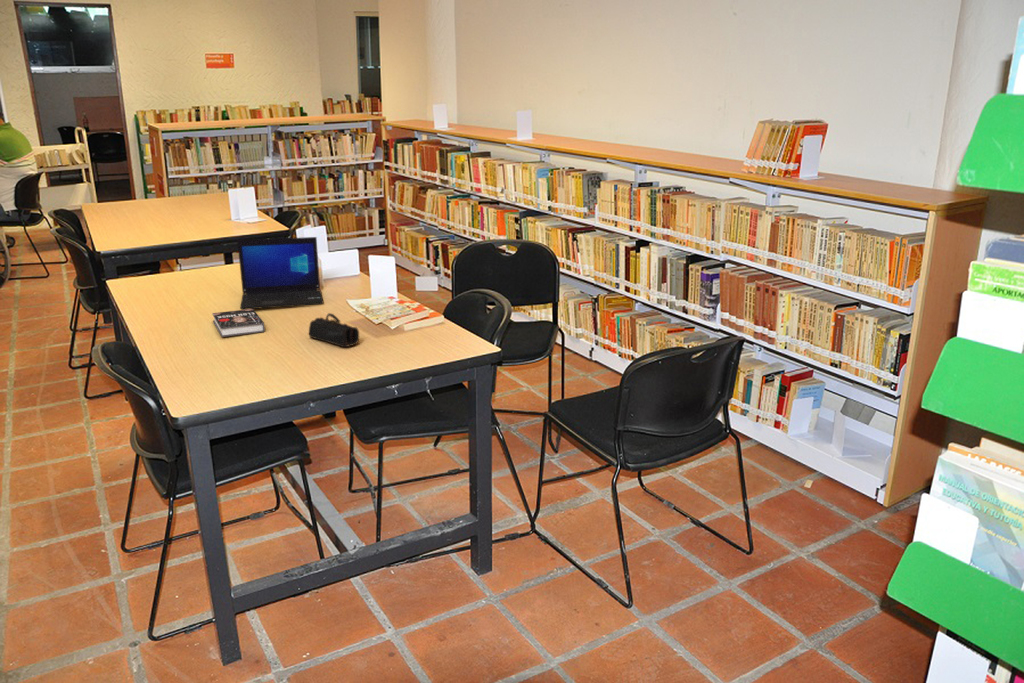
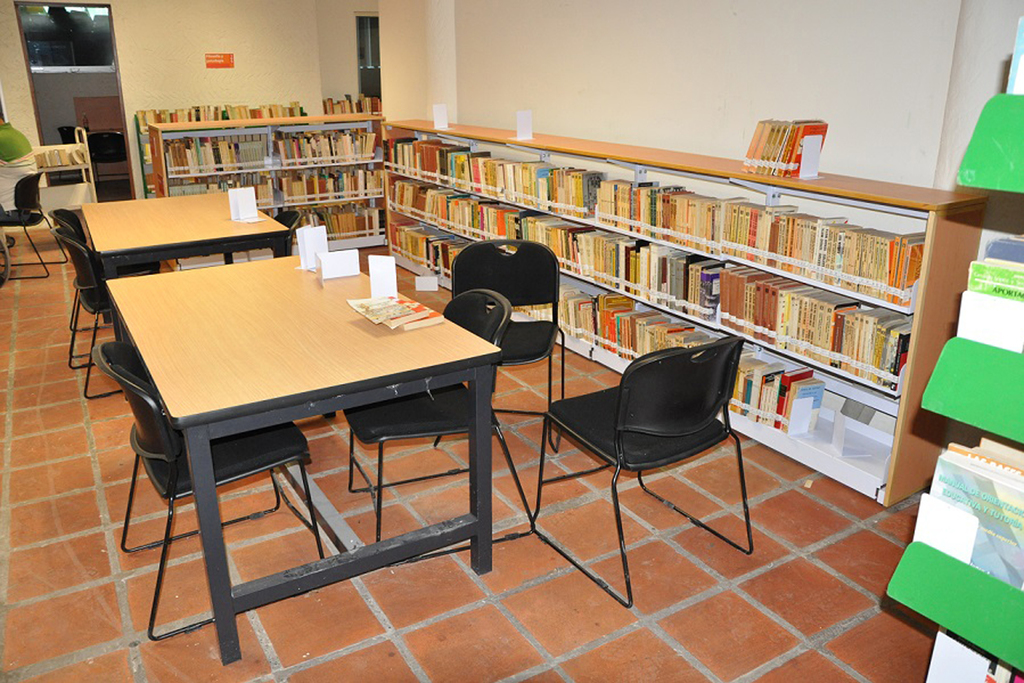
- laptop (279, 272)
- book (237, 322)
- pencil case (333, 327)
